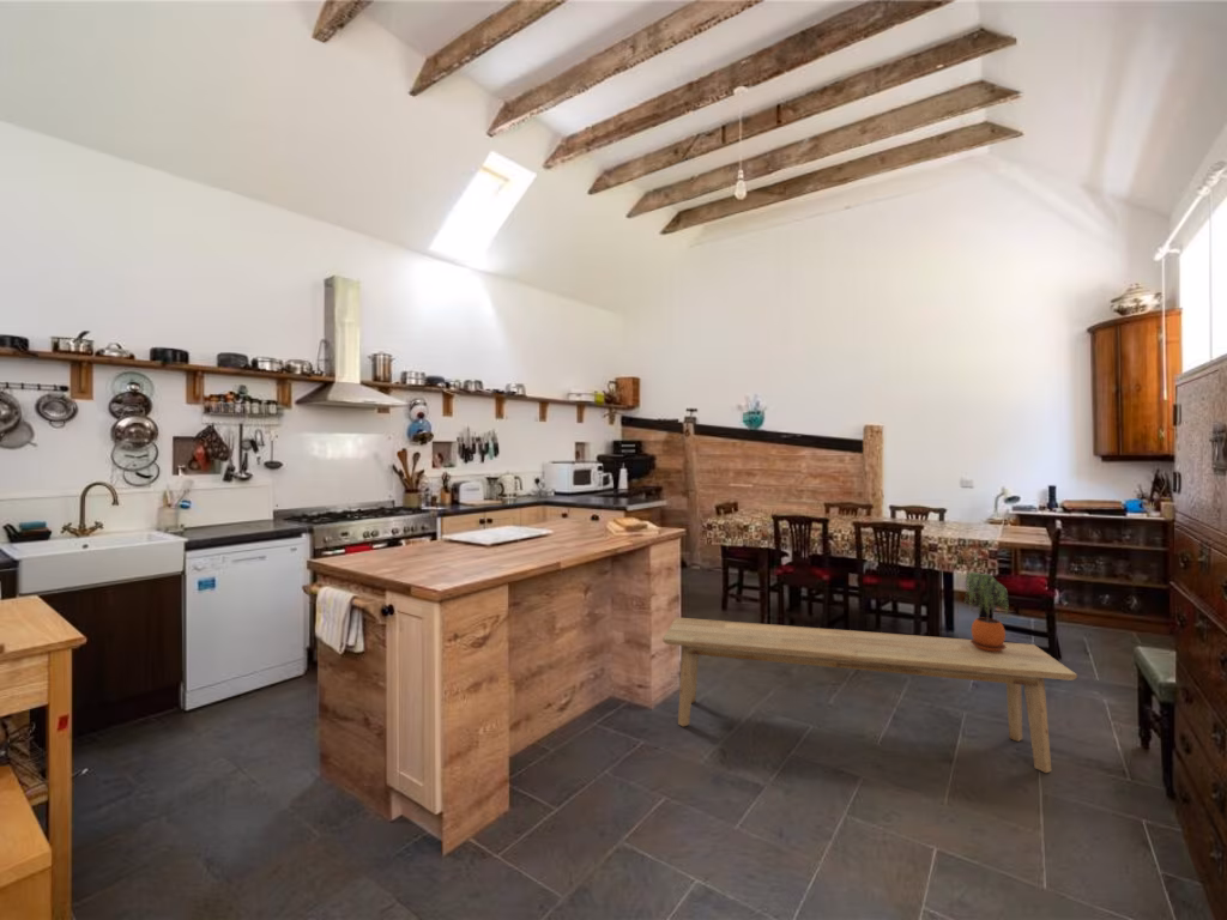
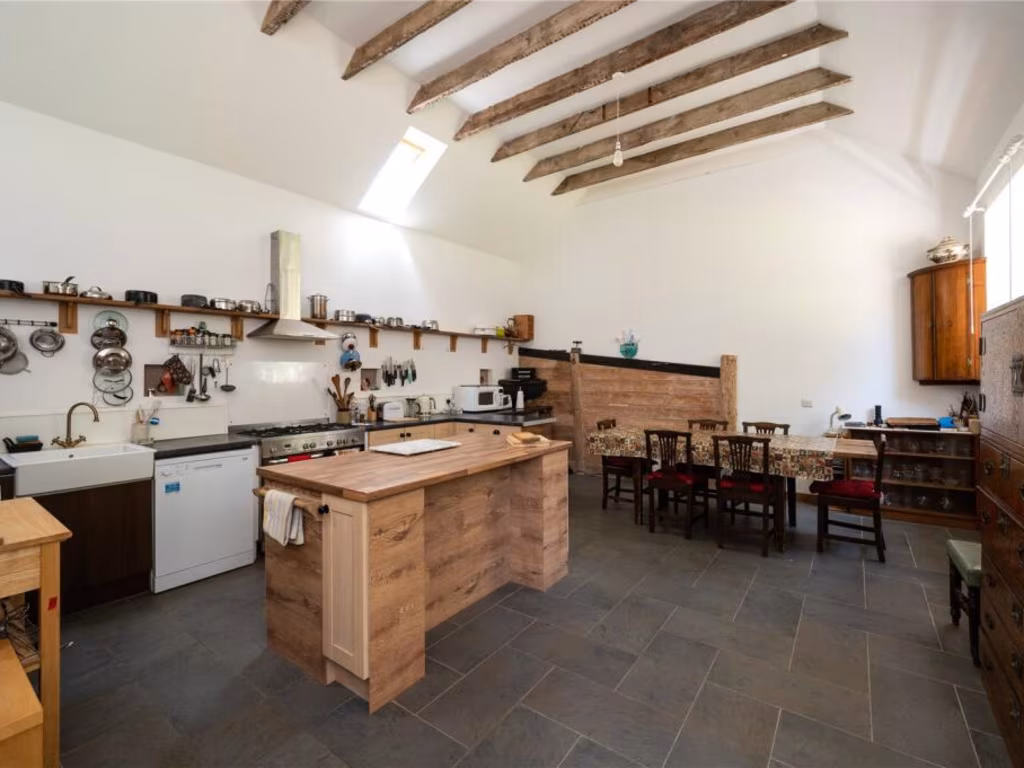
- bench (845, 667)
- potted plant (986, 611)
